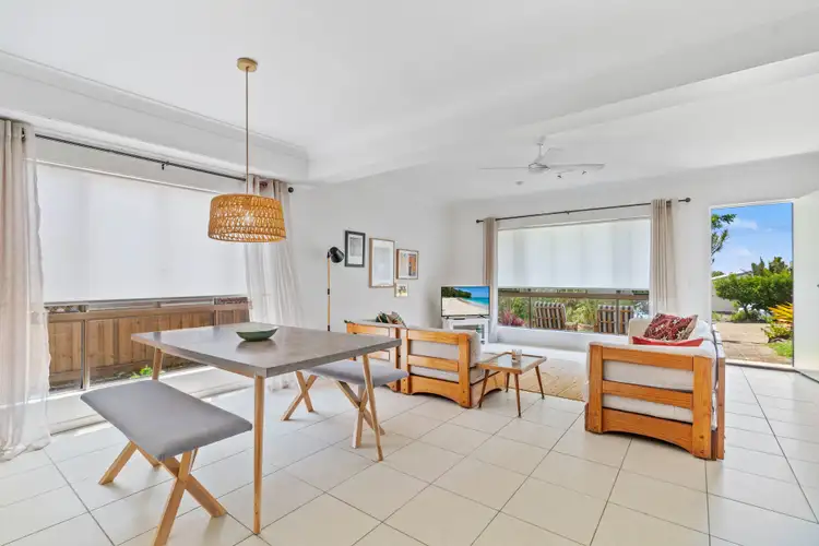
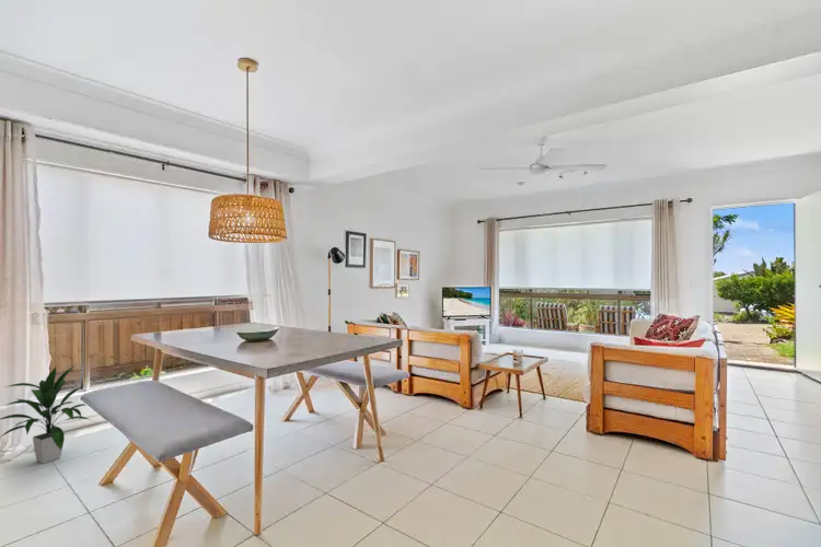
+ indoor plant (47, 415)
